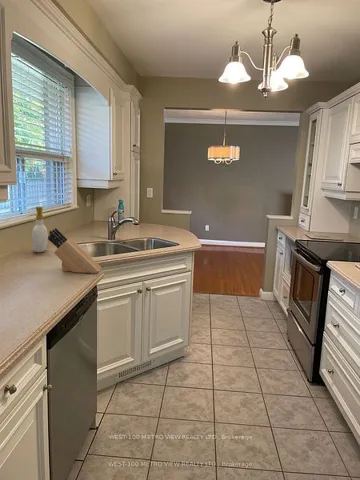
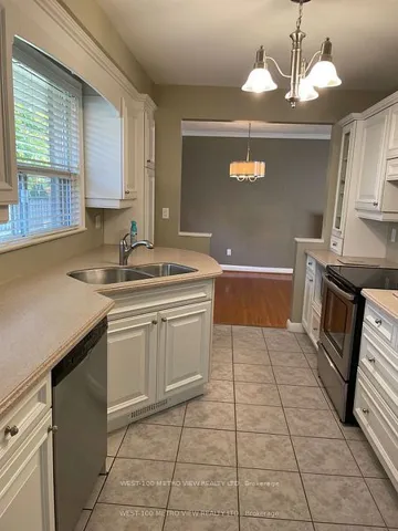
- soap bottle (39, 229)
- knife block (74, 250)
